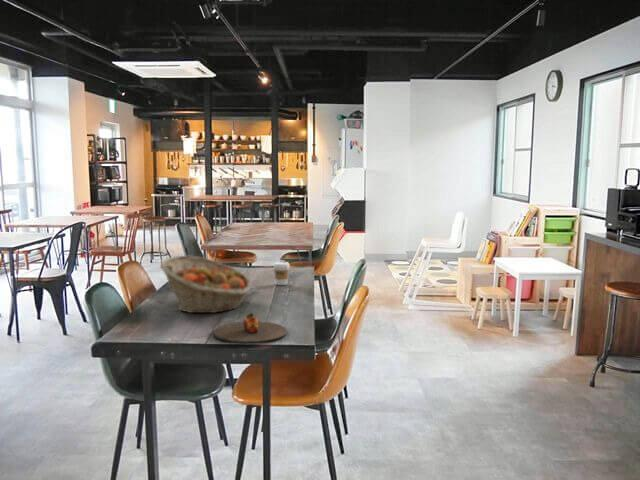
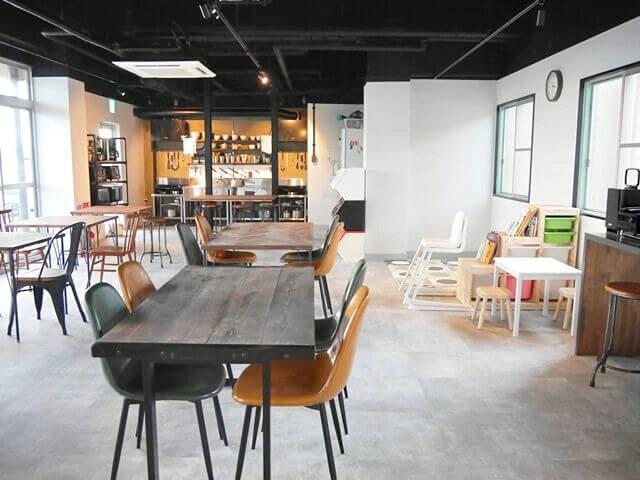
- plate (250, 322)
- fruit basket (207, 282)
- coffee cup (281, 273)
